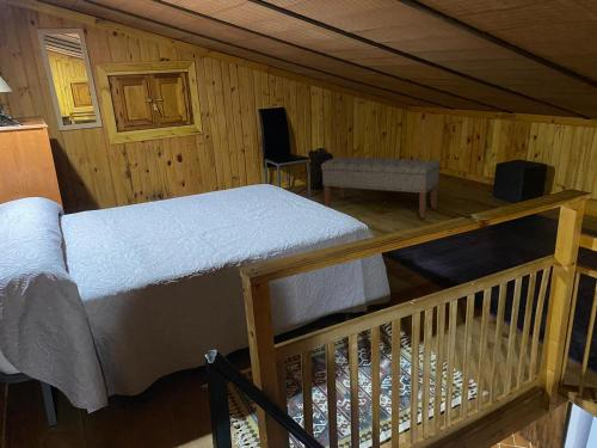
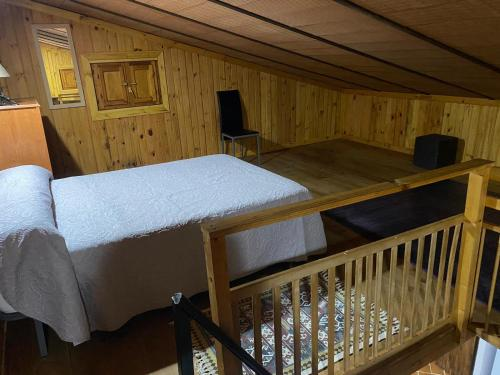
- bench (378, 184)
- backpack (320, 166)
